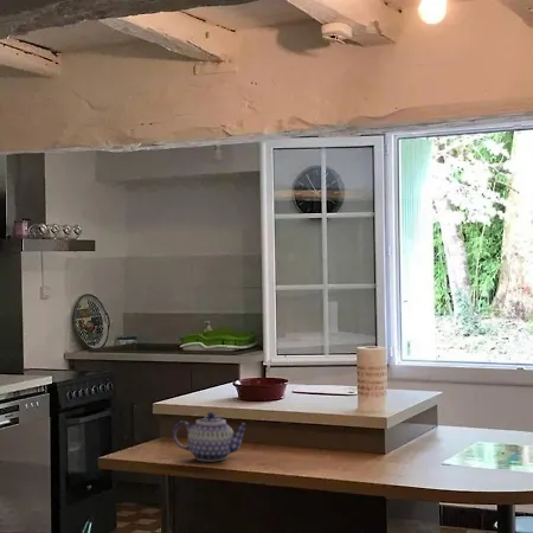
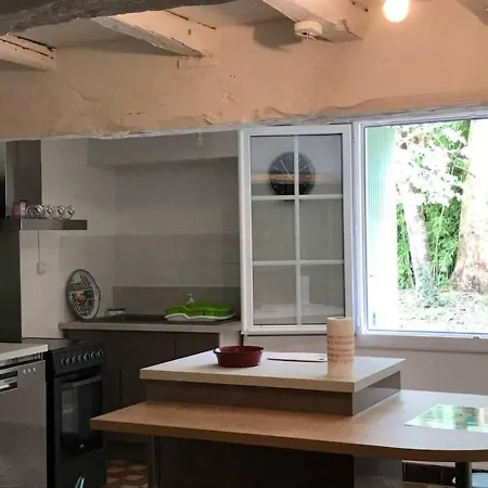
- teapot (211, 435)
